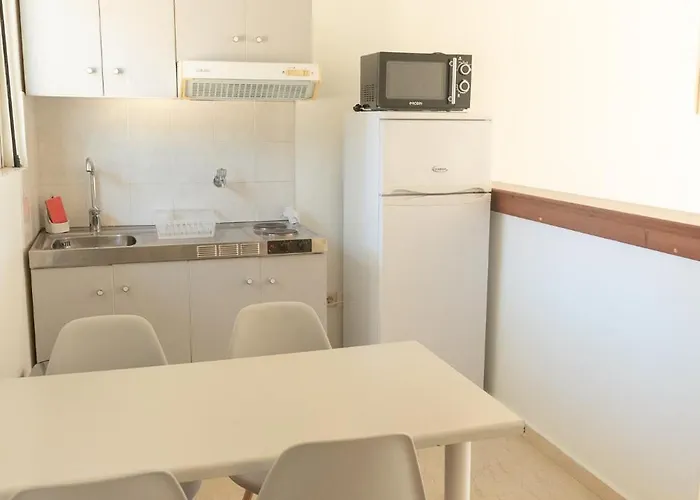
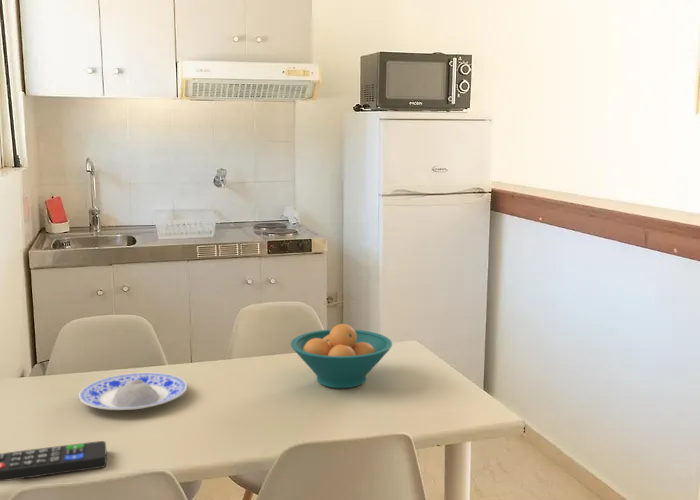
+ plate (134, 389)
+ remote control (50, 459)
+ fruit bowl (341, 352)
